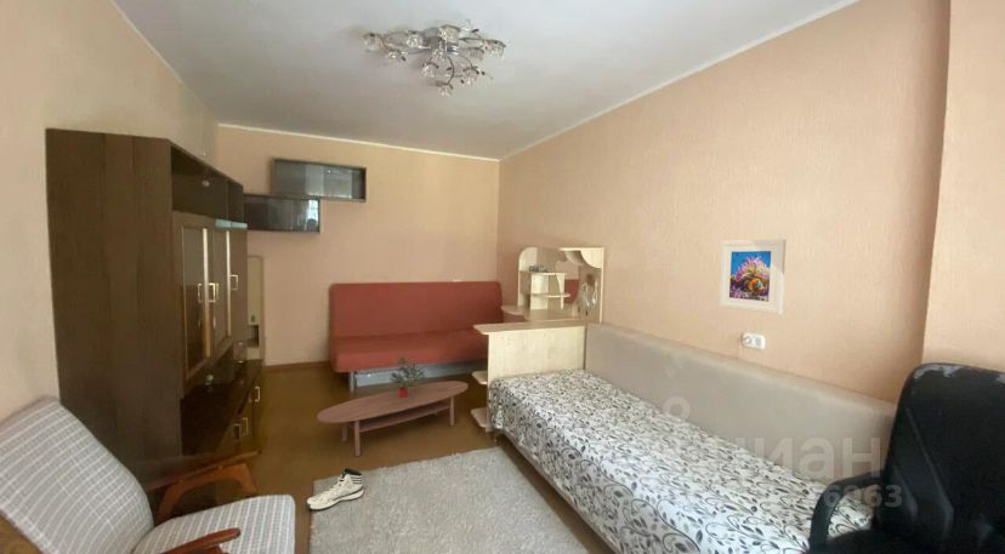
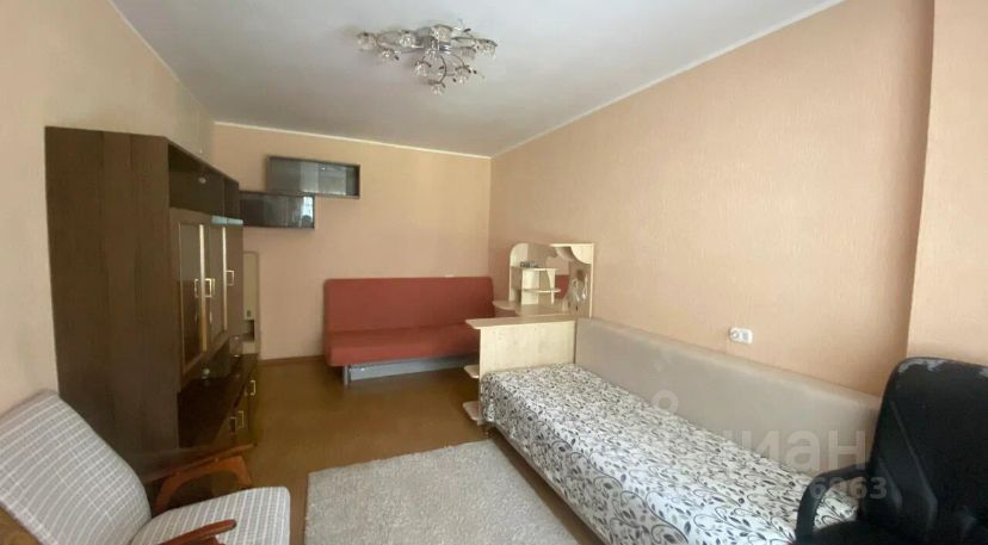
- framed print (749, 275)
- potted plant (409, 377)
- coffee table (401, 415)
- sneaker (335, 485)
